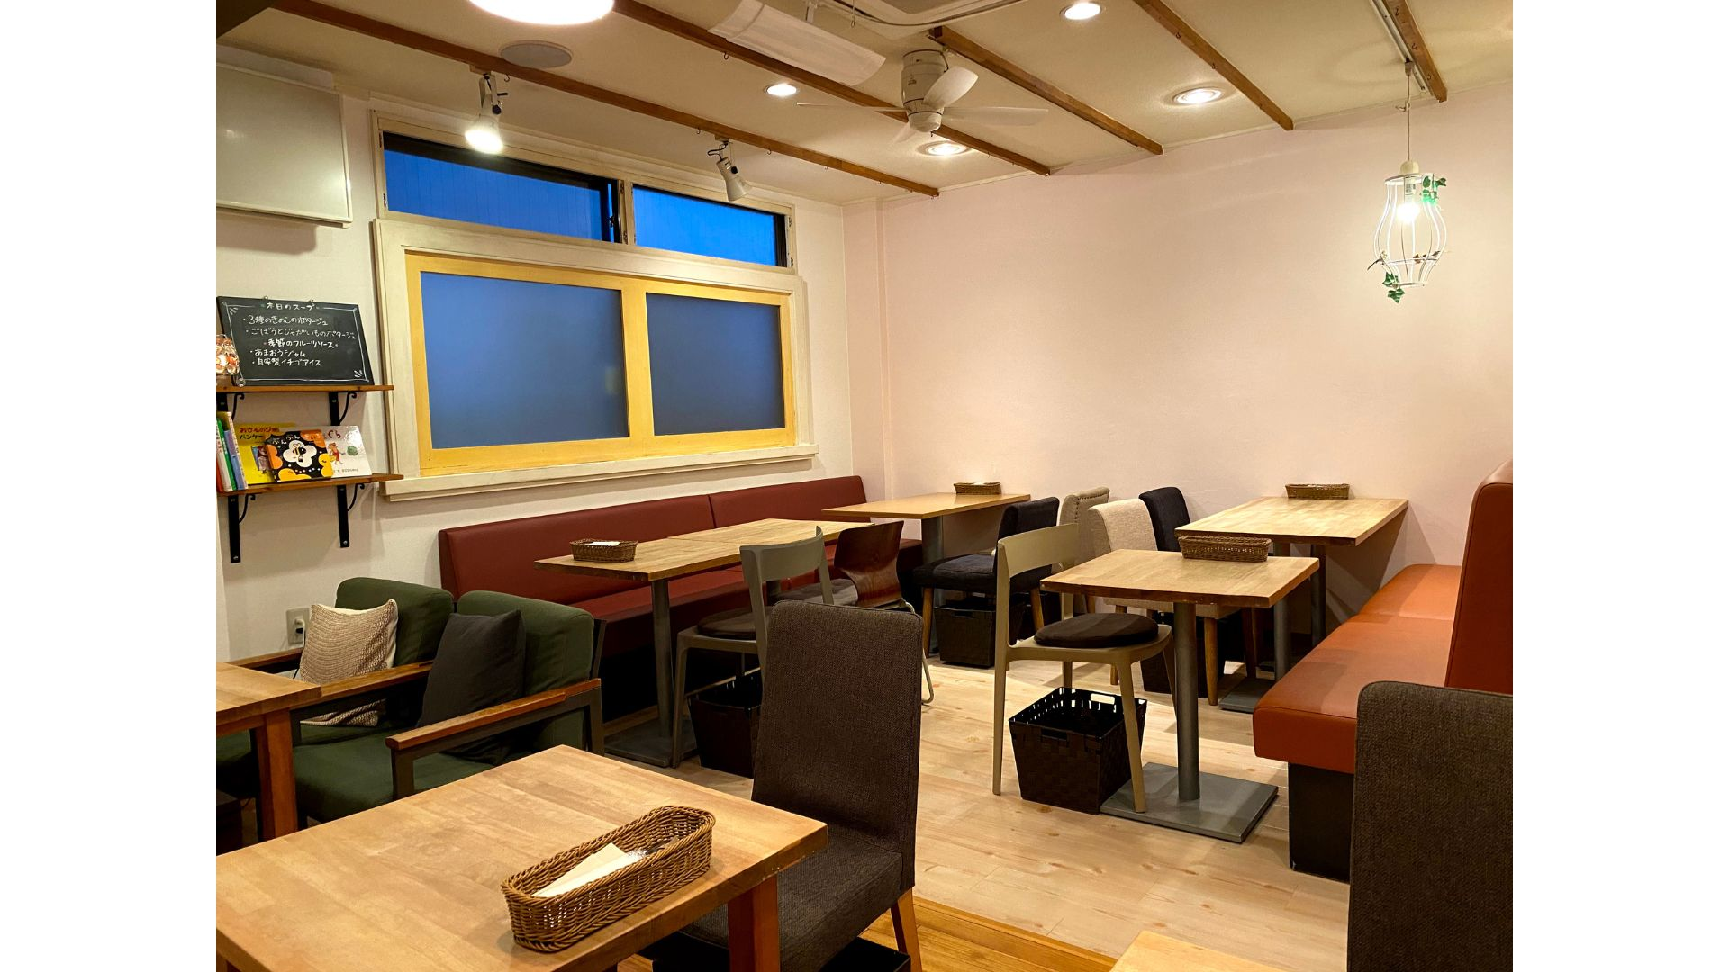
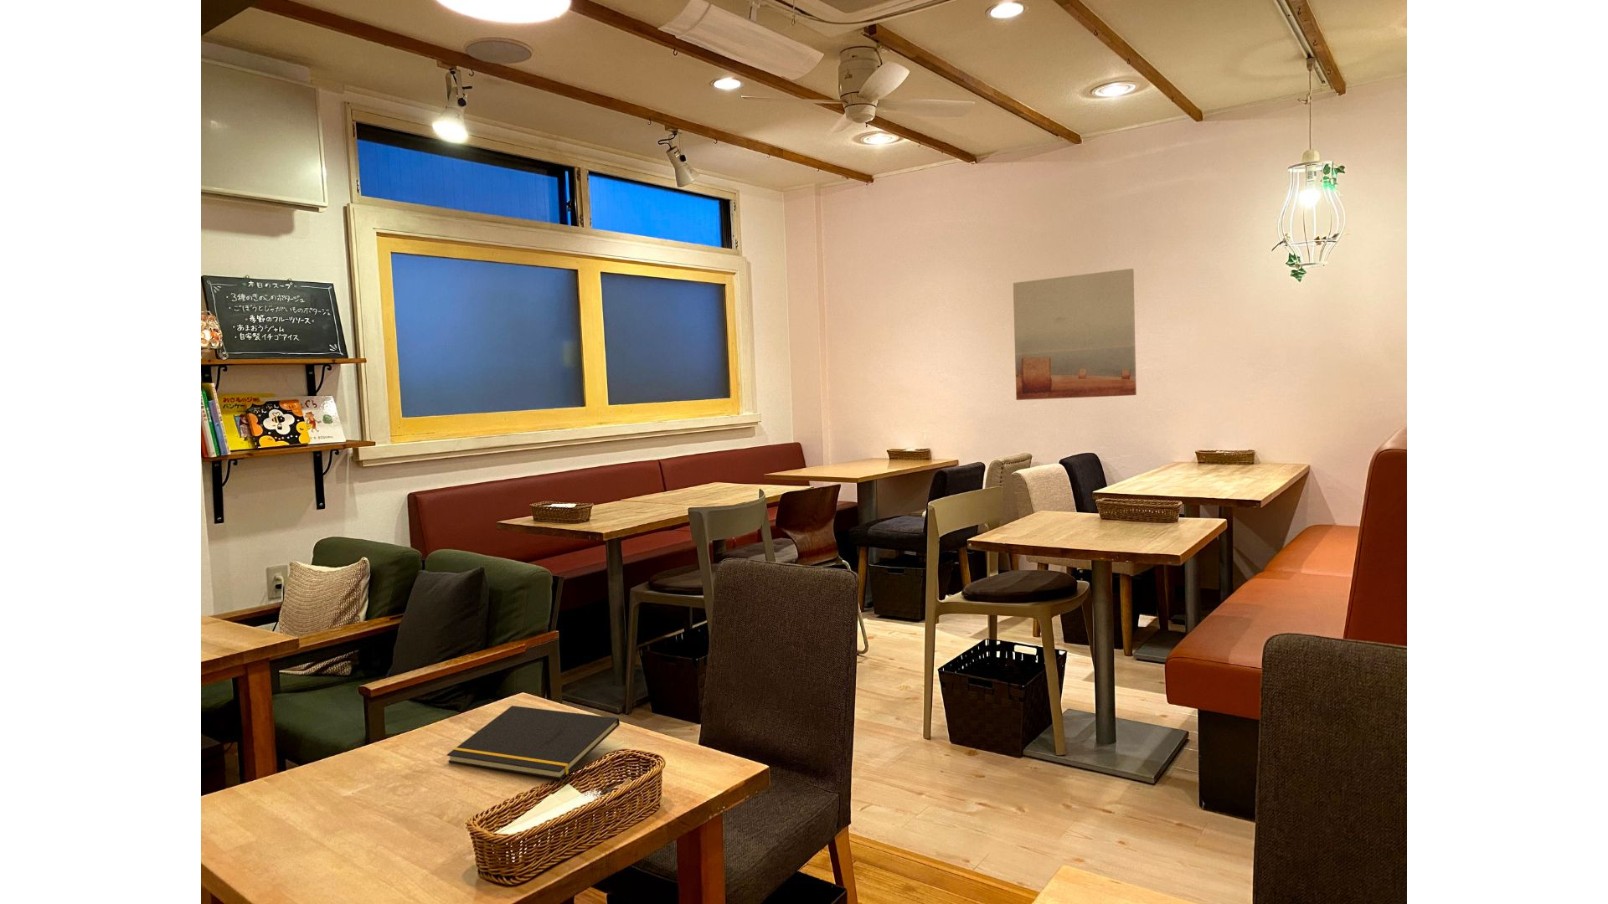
+ notepad (535, 740)
+ wall art (1072, 337)
